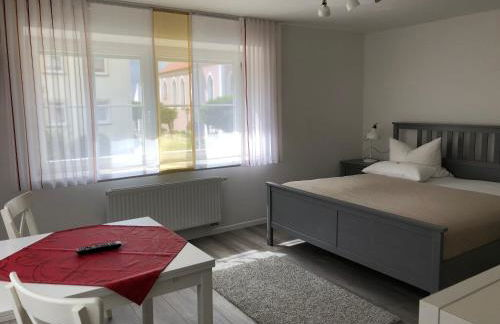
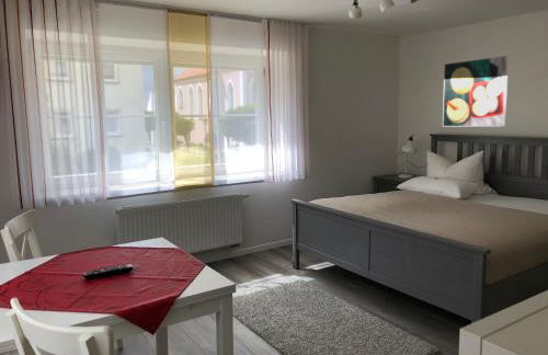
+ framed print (472, 93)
